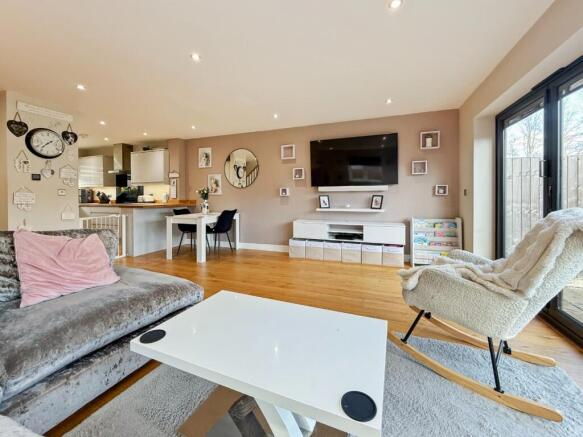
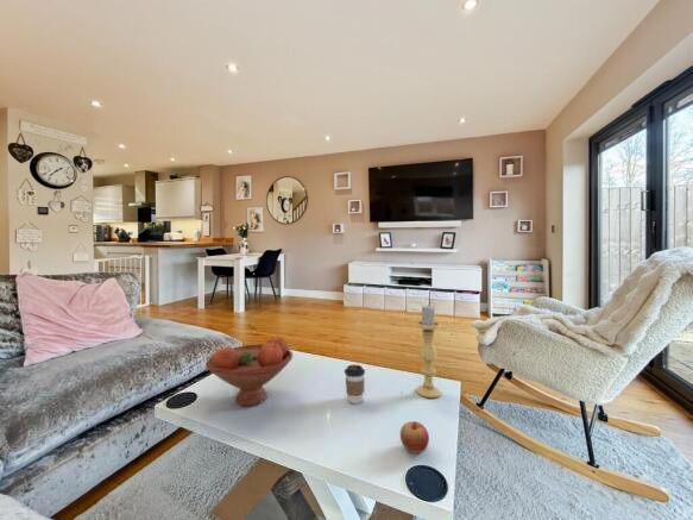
+ apple (414, 434)
+ candle holder (428, 347)
+ fruit bowl (251, 369)
+ coffee cup (354, 383)
